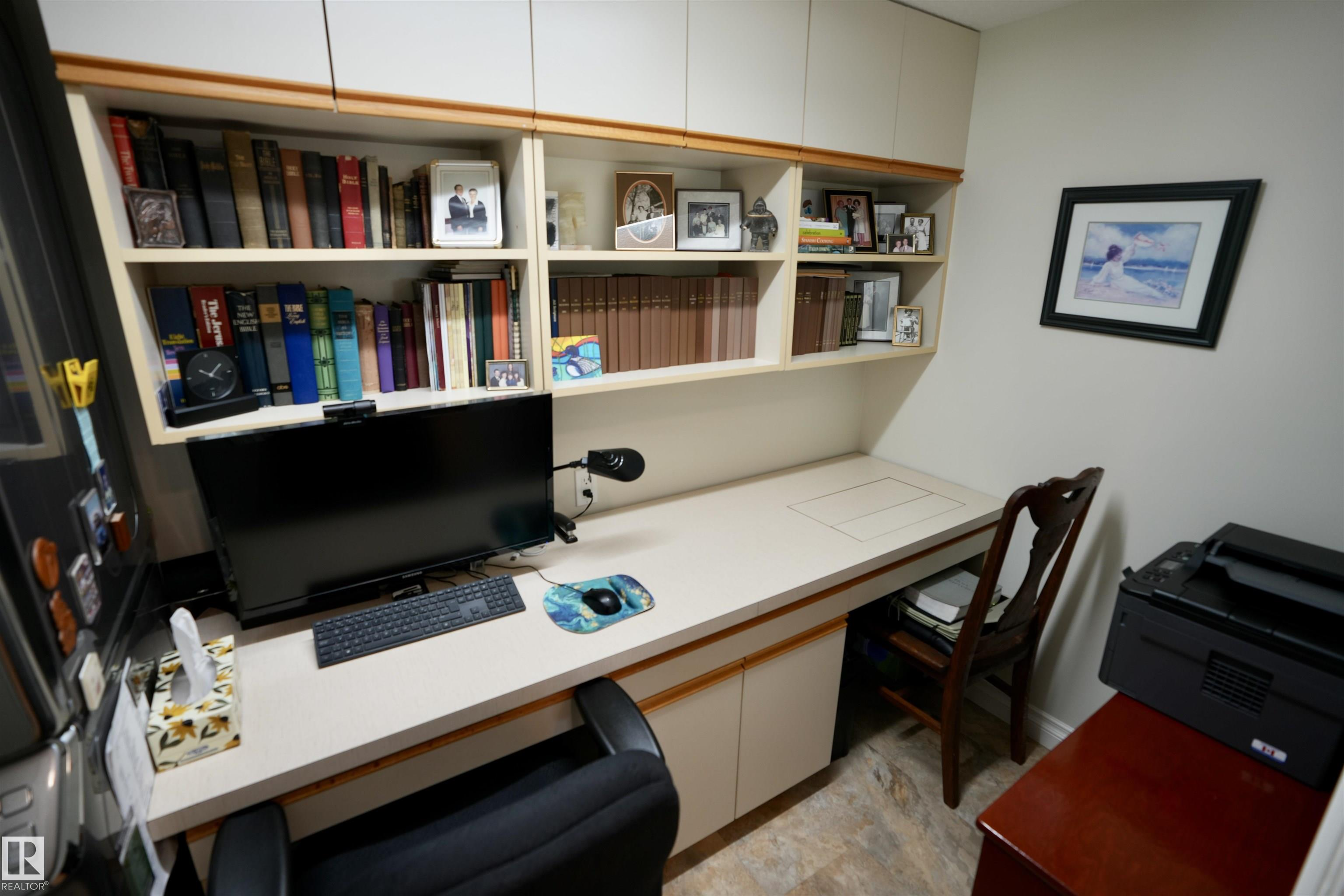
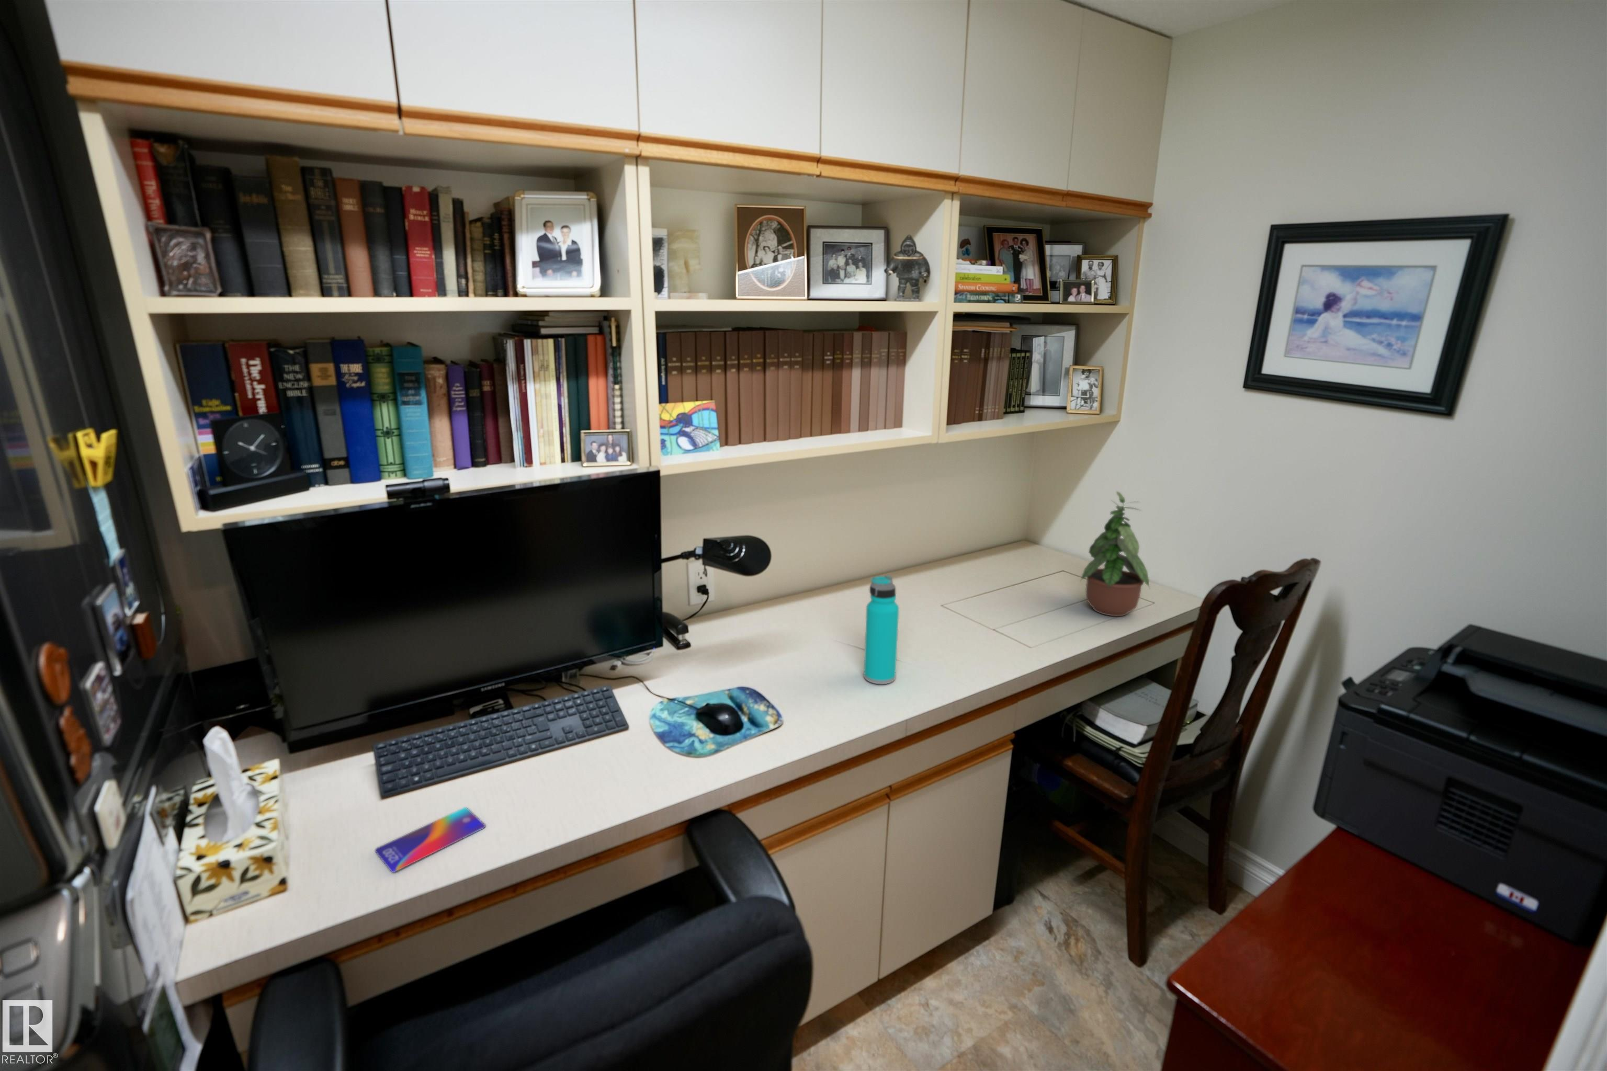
+ water bottle (881, 628)
+ potted plant (1117, 551)
+ smartphone (430, 838)
